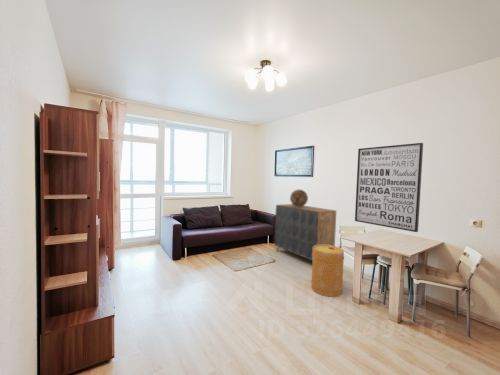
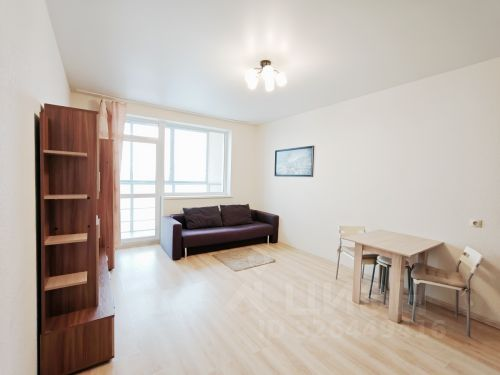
- wall art (385, 186)
- decorative globe (298, 198)
- dresser (302, 232)
- basket (327, 269)
